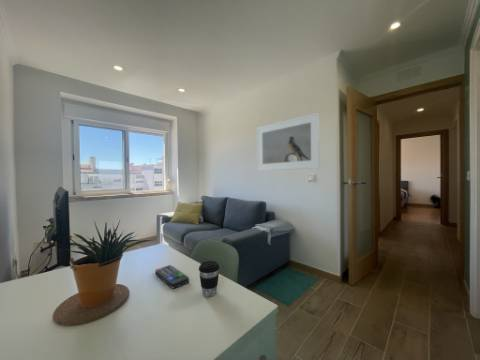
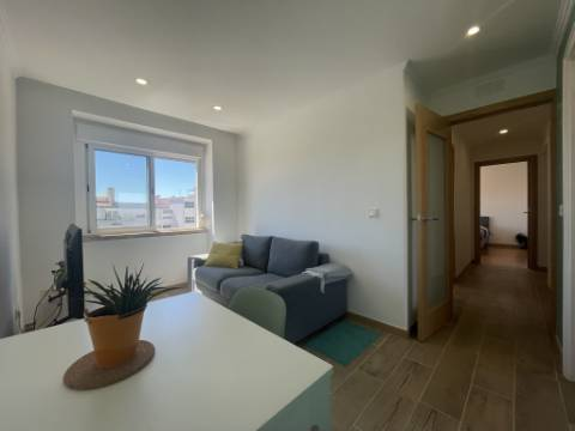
- remote control (171, 275)
- coffee cup (209, 278)
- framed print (284, 145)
